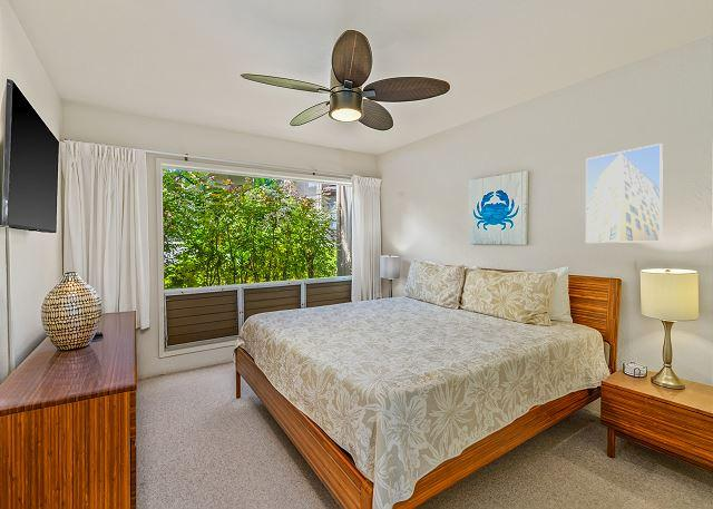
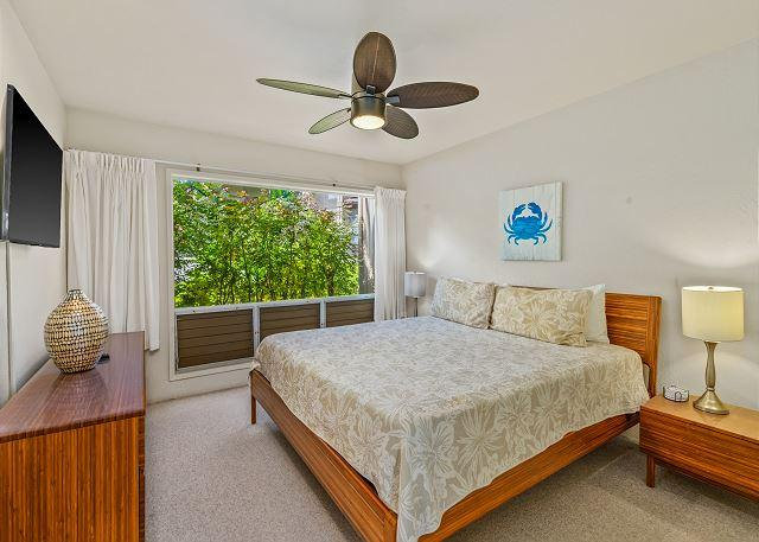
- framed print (621, 197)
